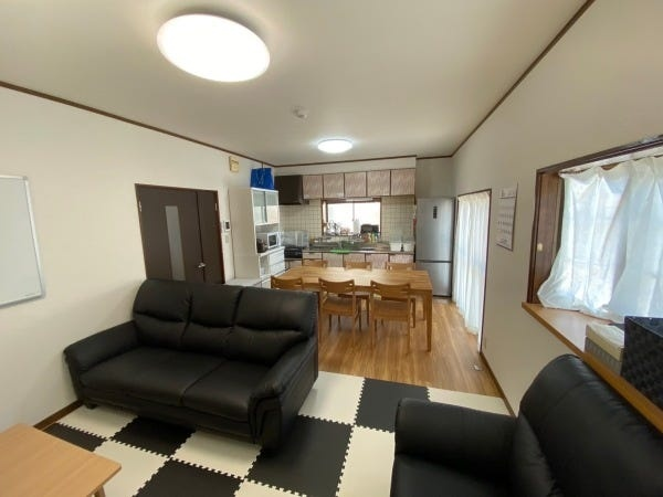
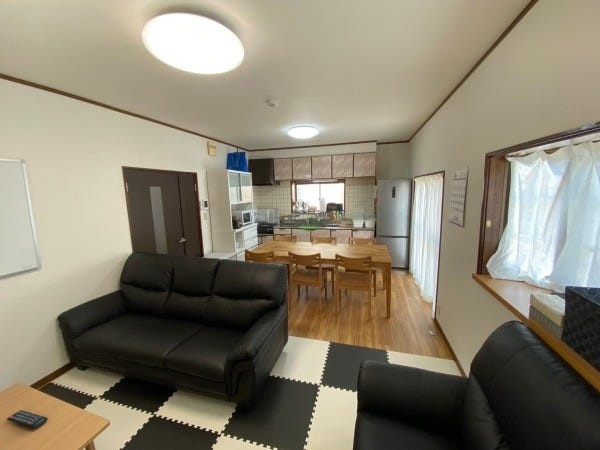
+ remote control (27, 419)
